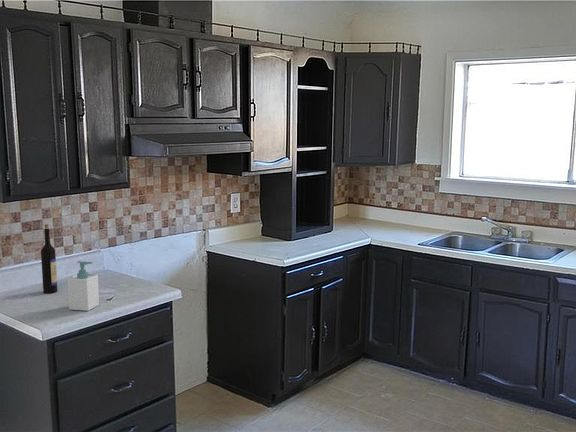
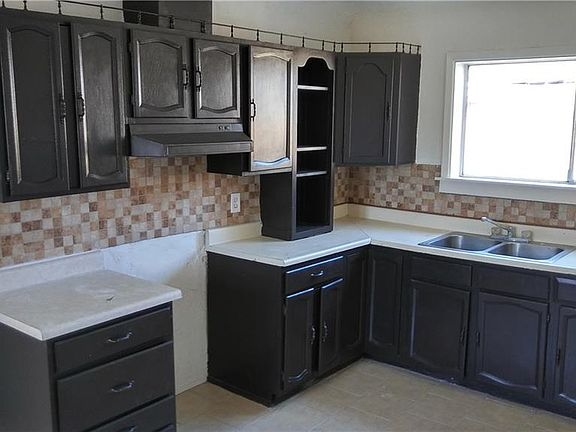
- wine bottle (48, 258)
- soap bottle (83, 284)
